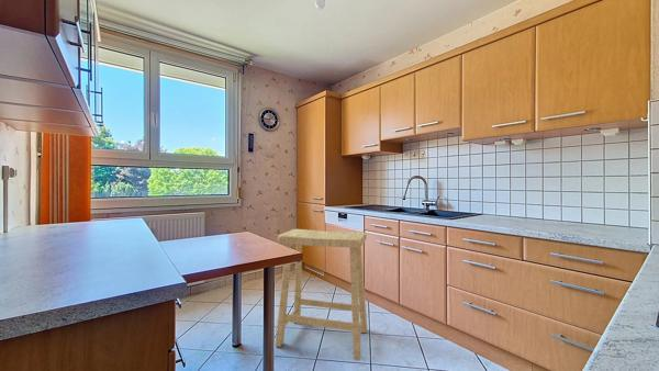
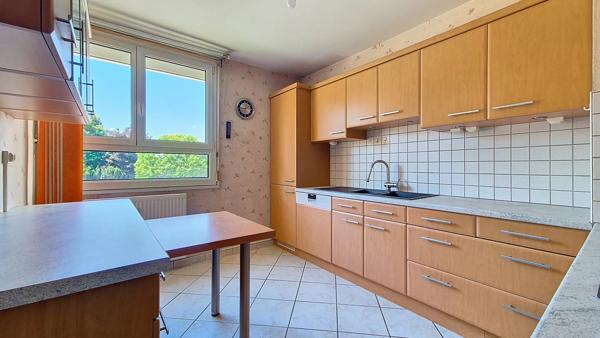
- stool (323, 301)
